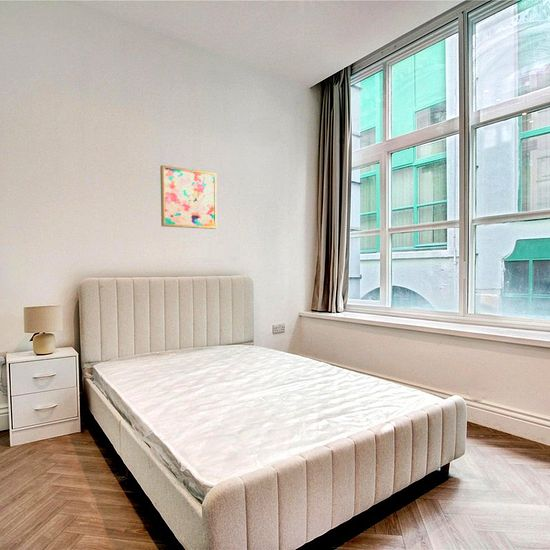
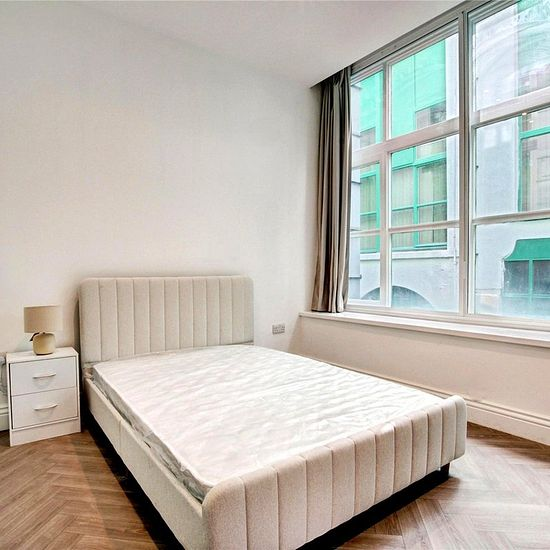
- wall art (189, 198)
